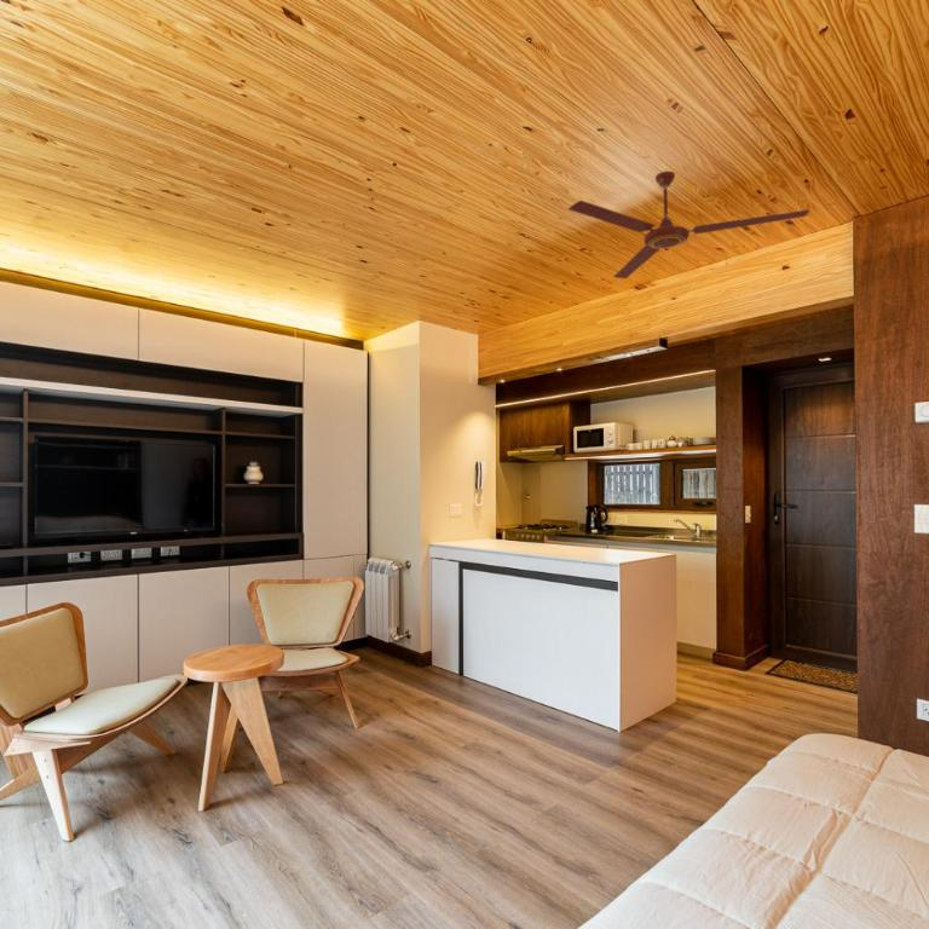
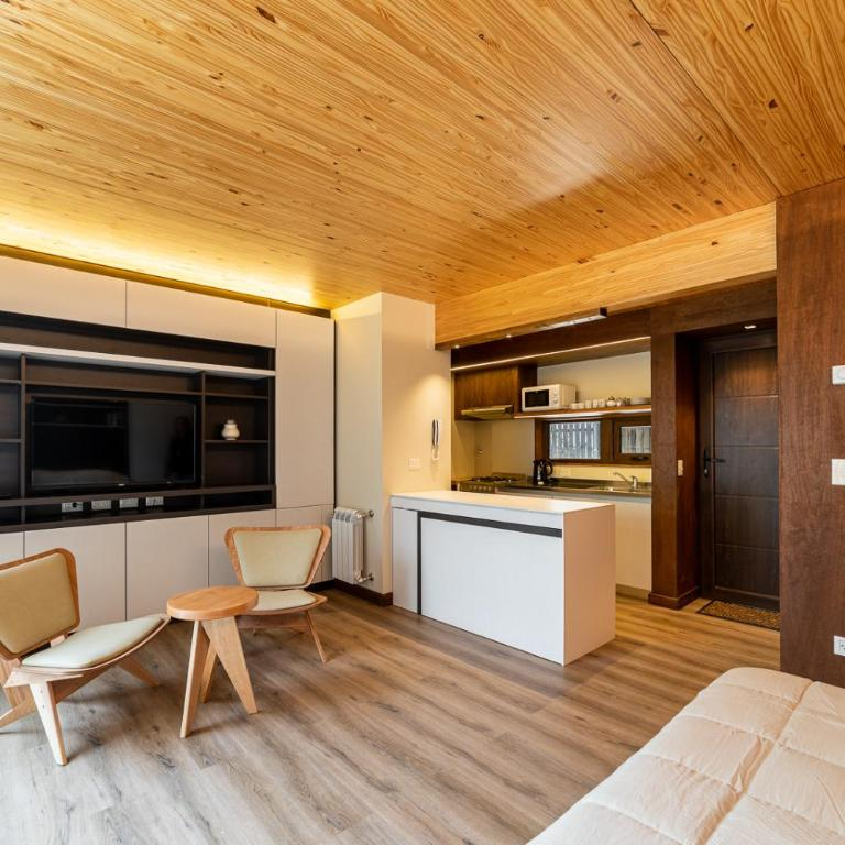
- ceiling fan (696, 226)
